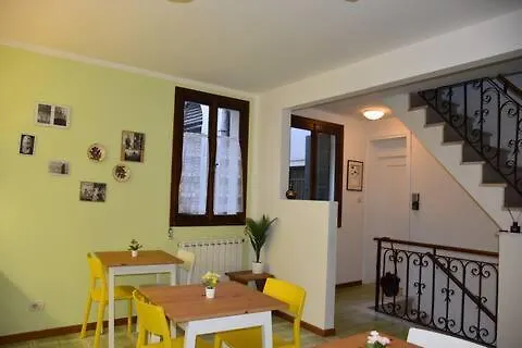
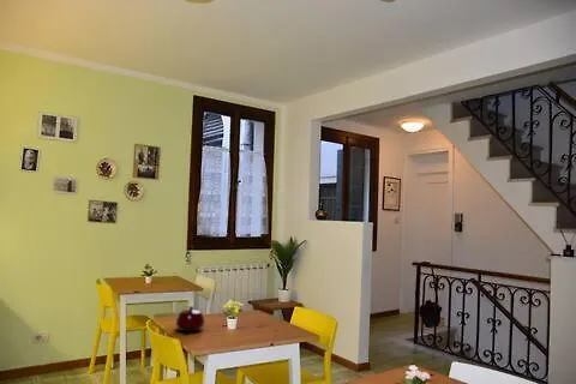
+ teapot (190, 317)
